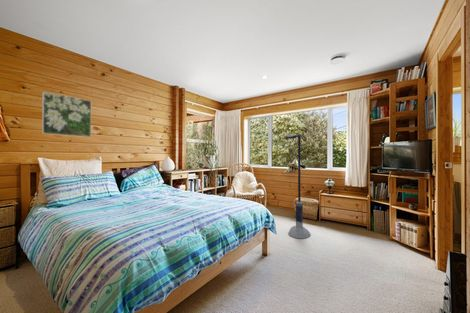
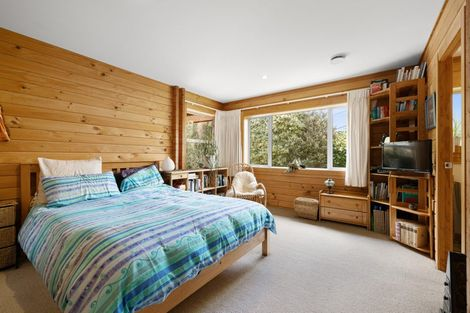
- floor lamp (298, 184)
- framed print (68, 116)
